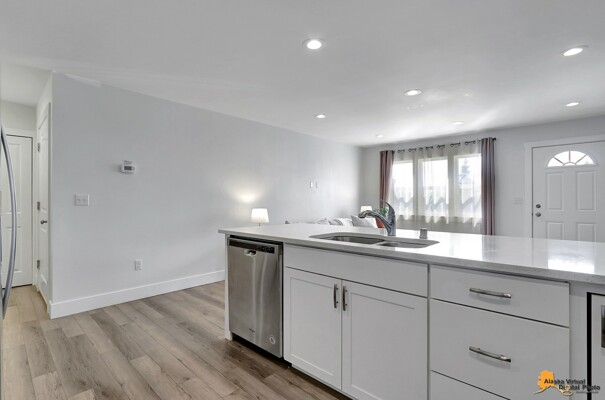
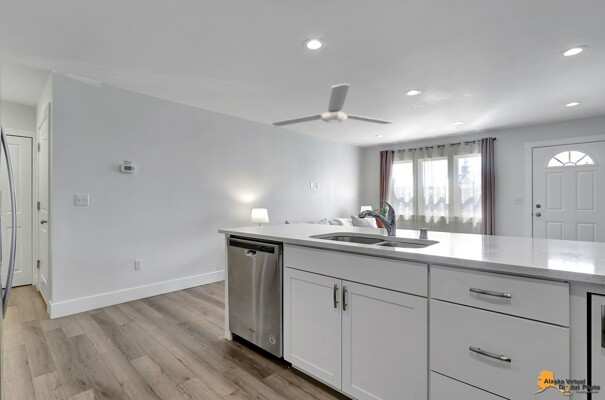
+ ceiling fan (331, 105)
